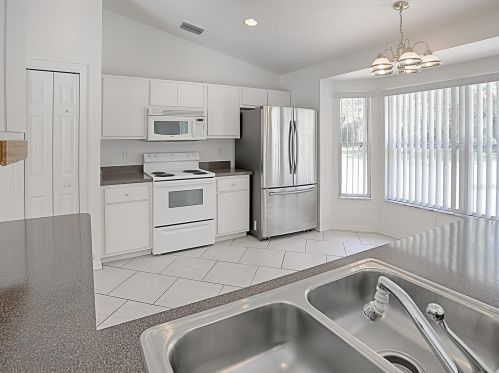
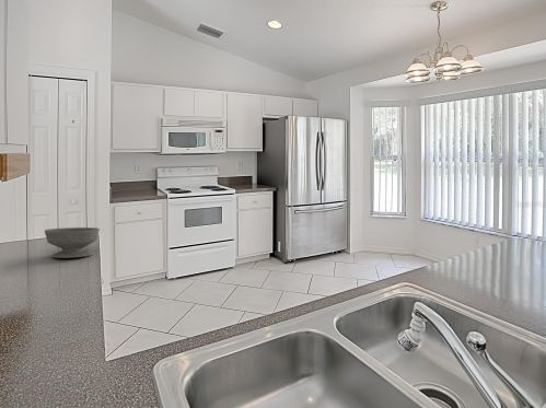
+ bowl (72, 242)
